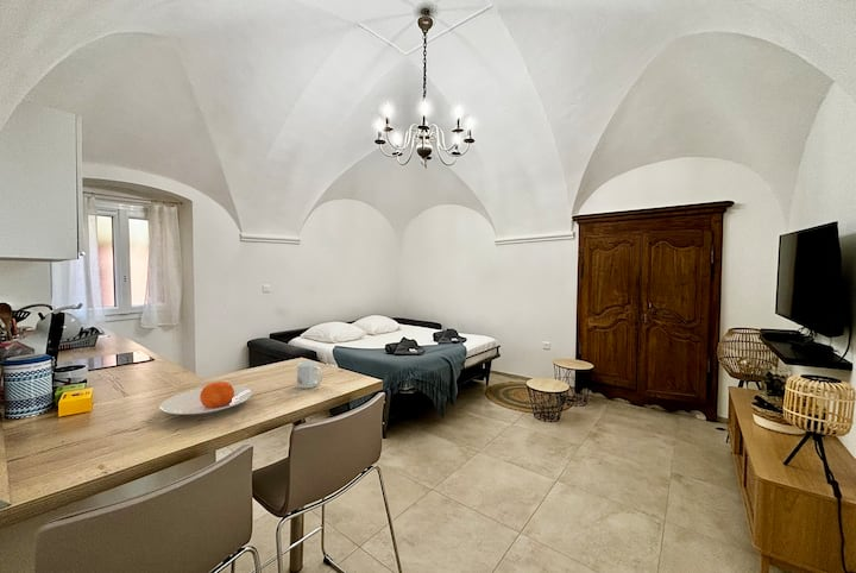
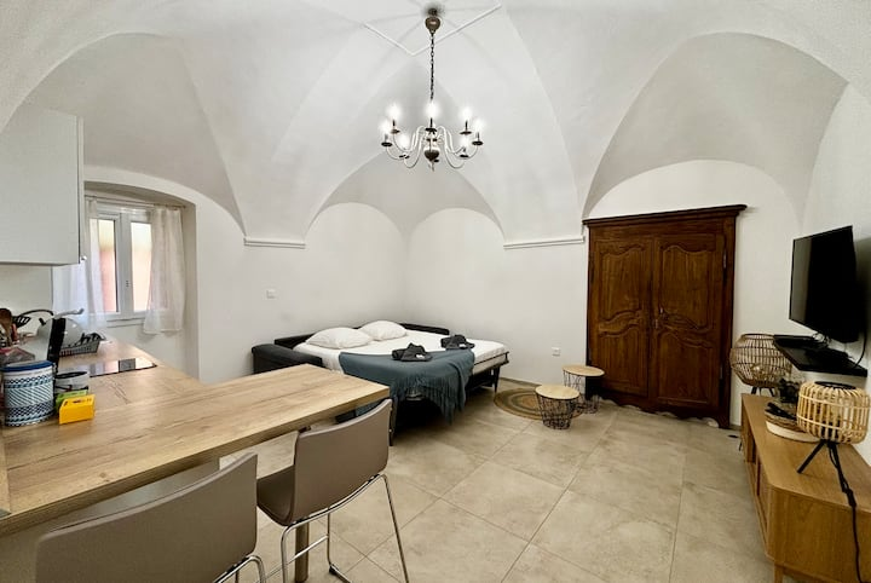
- plate (208, 395)
- mug (310, 374)
